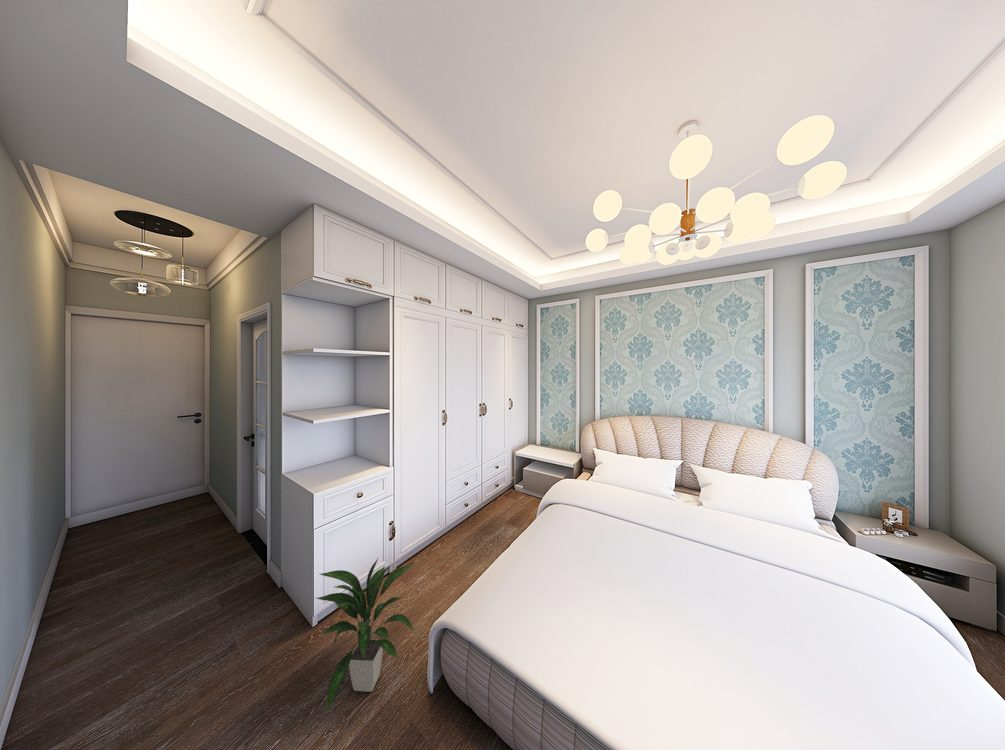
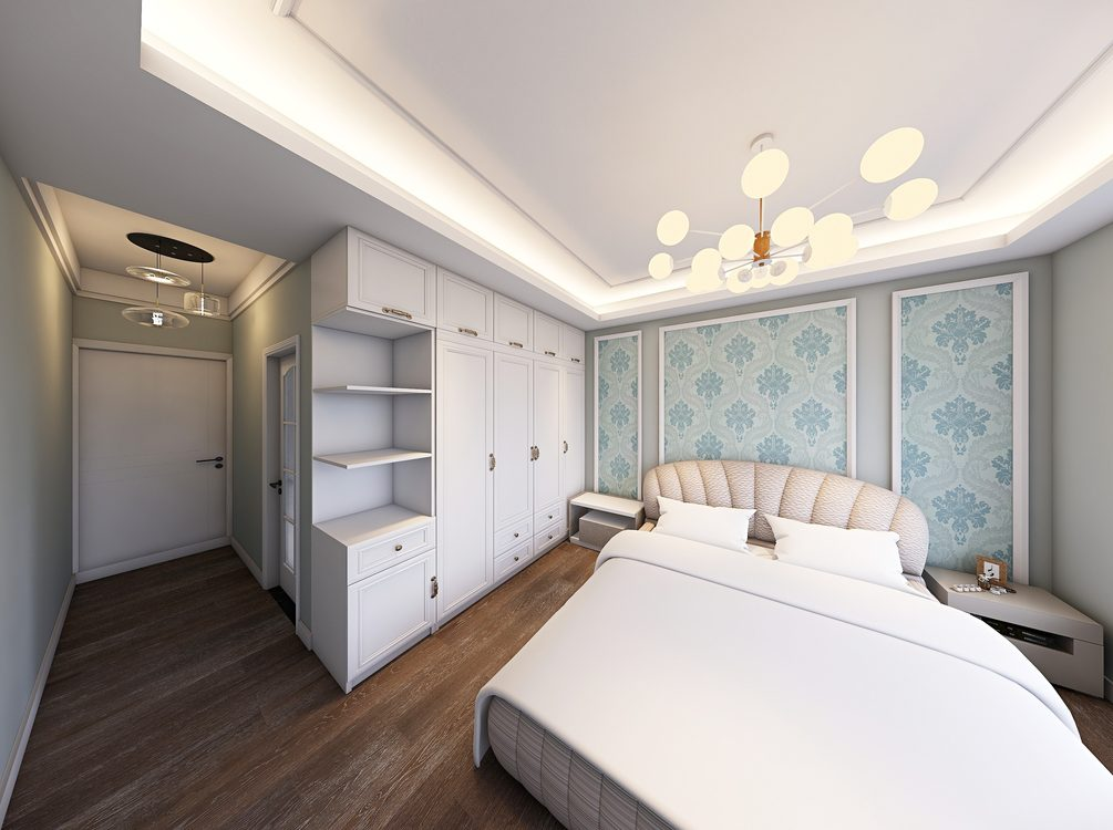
- indoor plant (362, 623)
